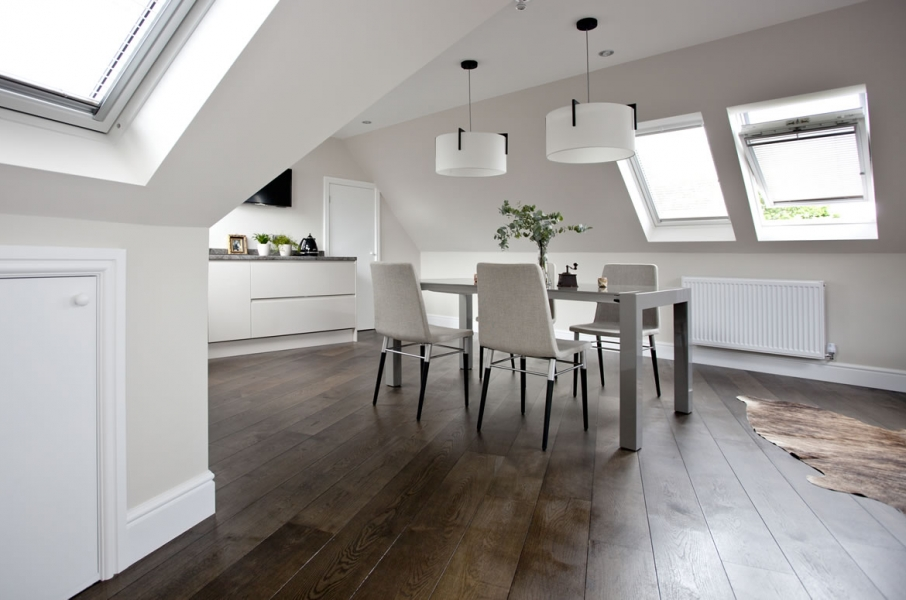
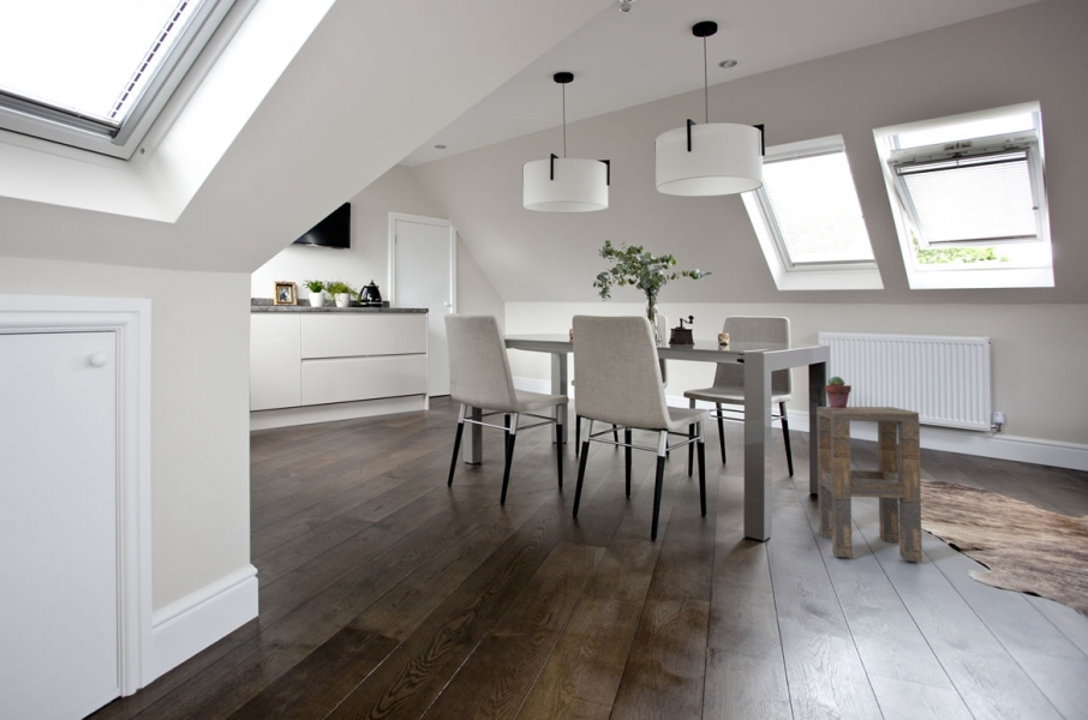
+ side table (865, 478)
+ potted succulent (837, 391)
